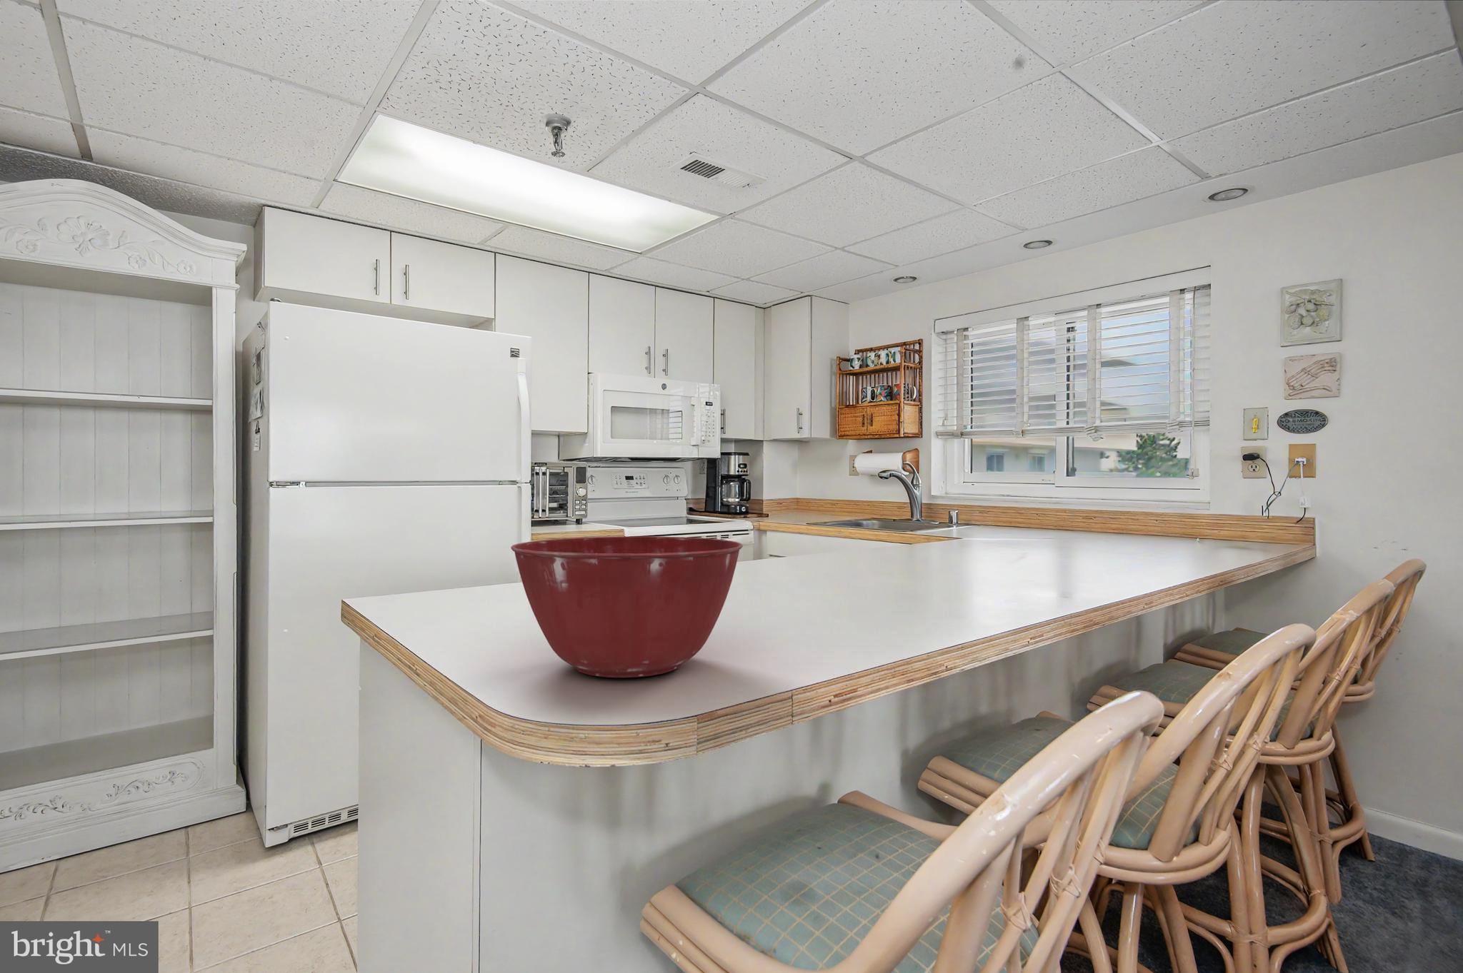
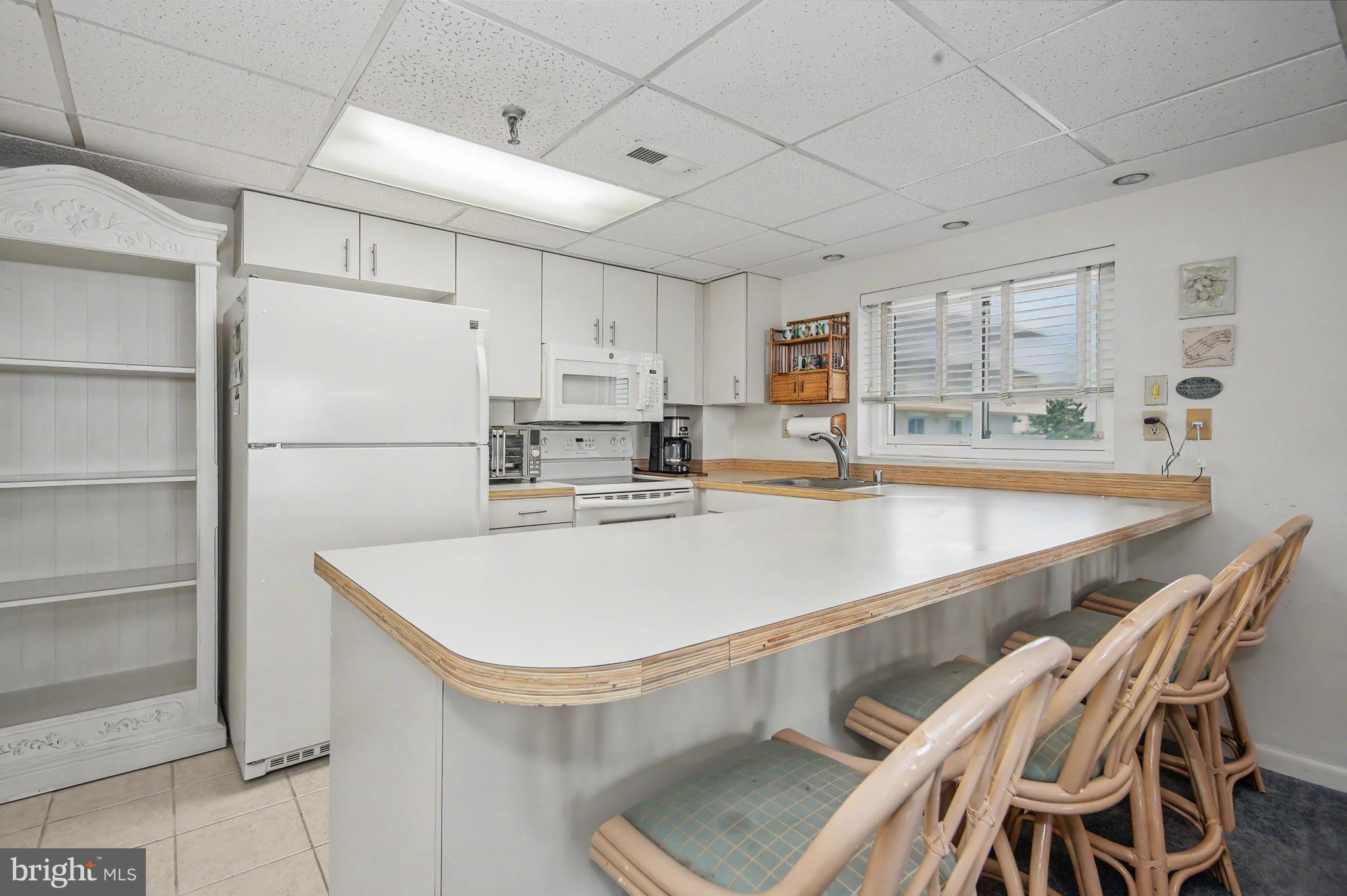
- mixing bowl (630, 603)
